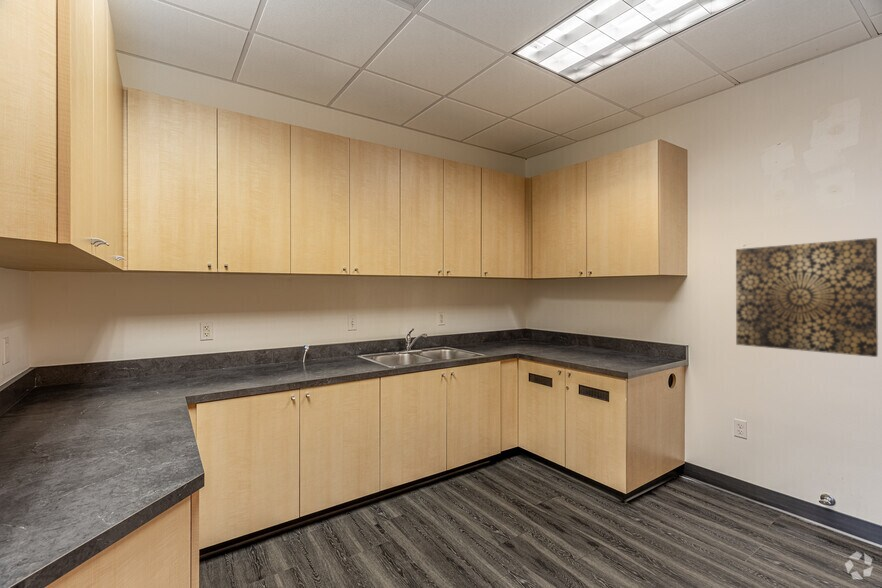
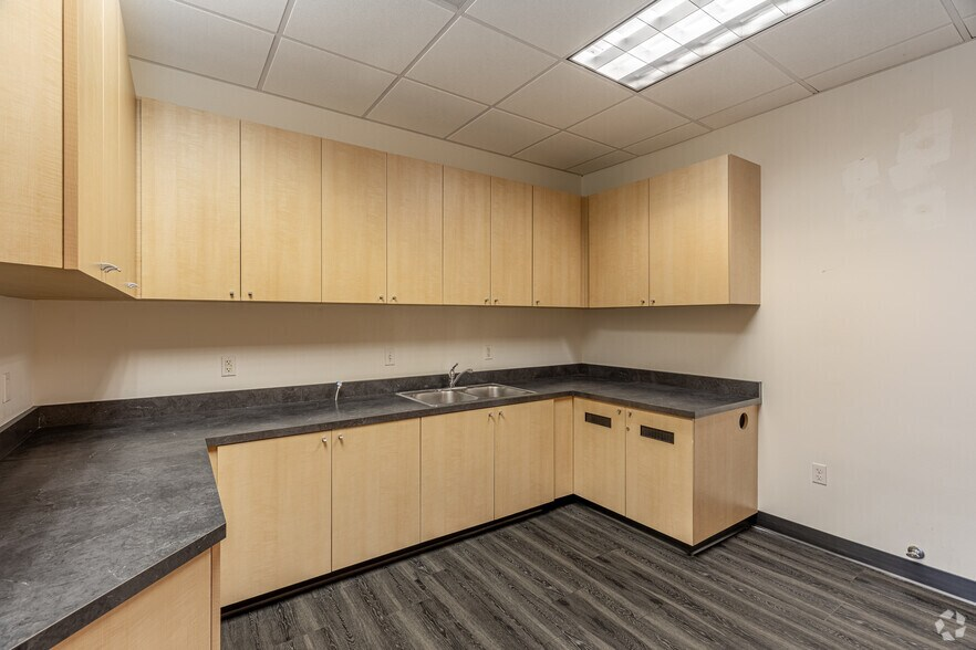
- wall art (799, 297)
